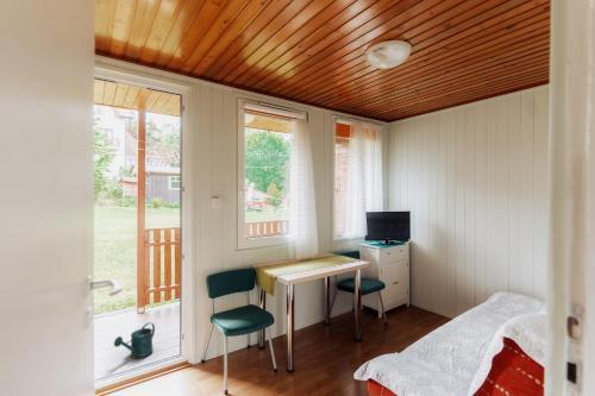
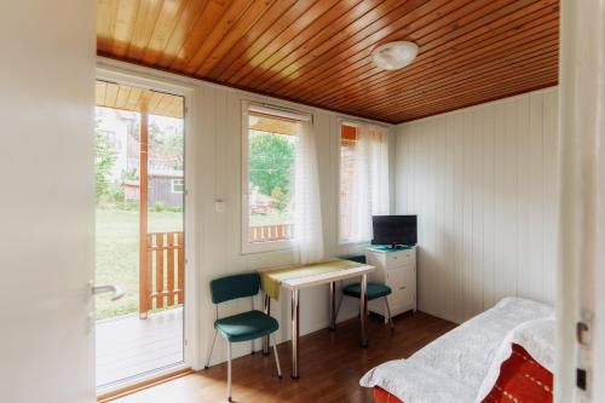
- watering can (136, 342)
